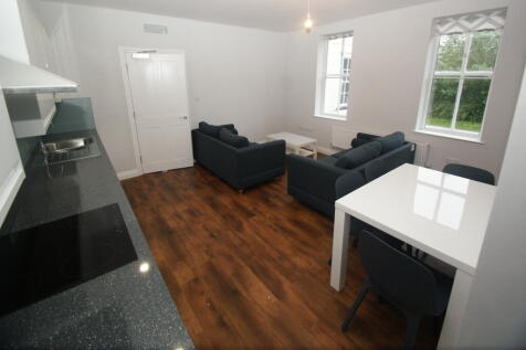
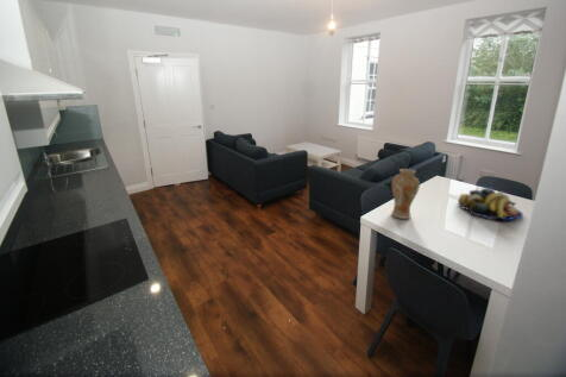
+ fruit bowl (491, 200)
+ vase (404, 193)
